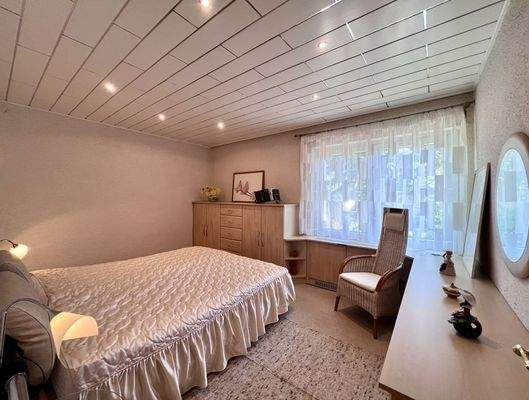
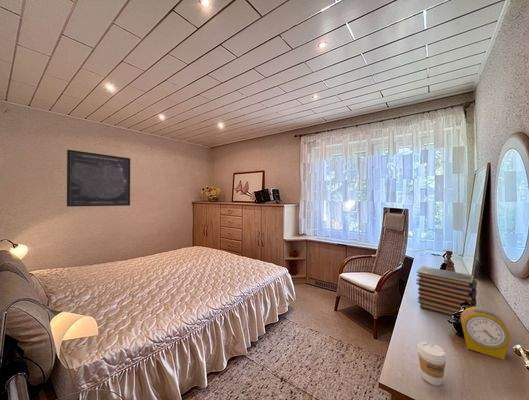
+ coffee cup (431, 363)
+ book stack (445, 291)
+ wall art (101, 180)
+ alarm clock (483, 329)
